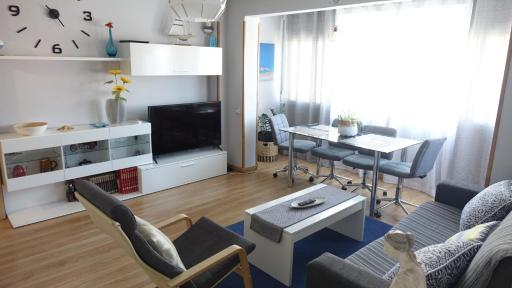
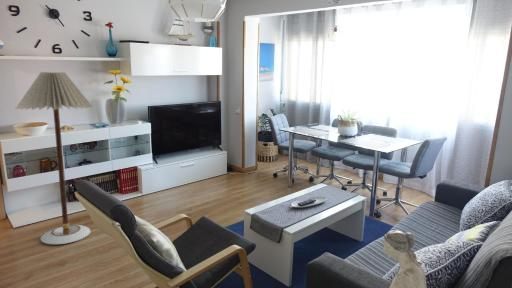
+ floor lamp (59, 156)
